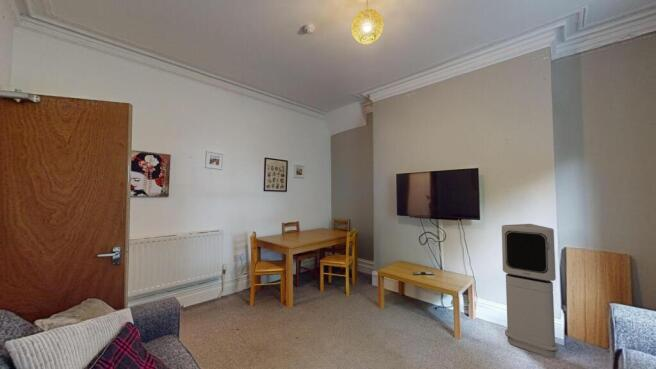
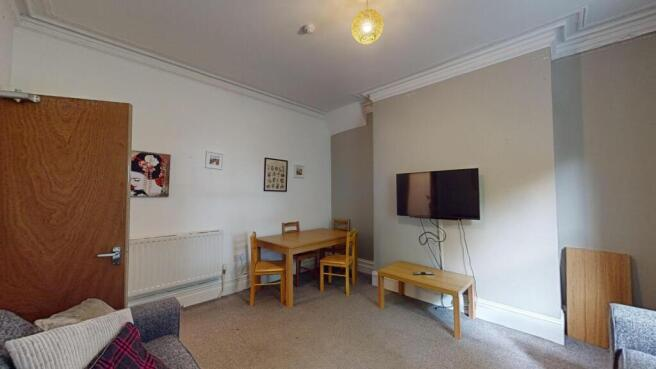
- air purifier (529, 283)
